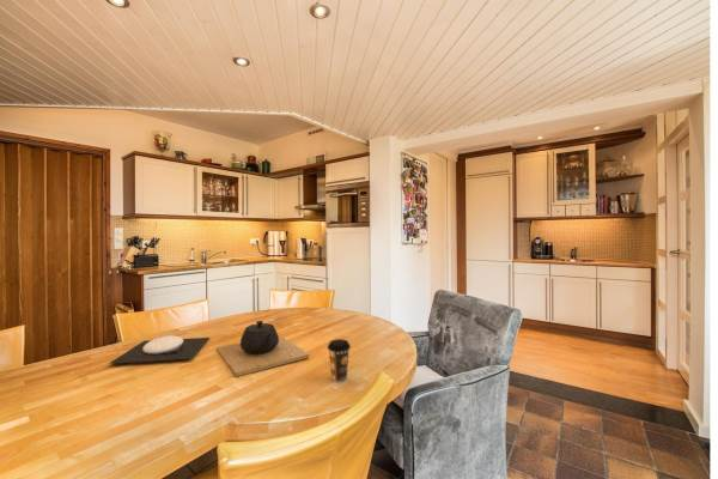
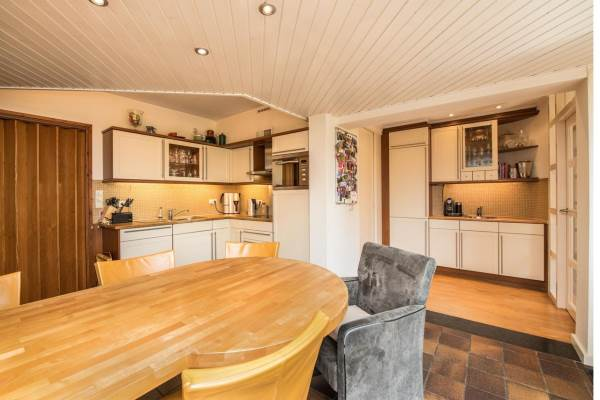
- plate (165, 344)
- teapot (261, 338)
- coffee cup (339, 359)
